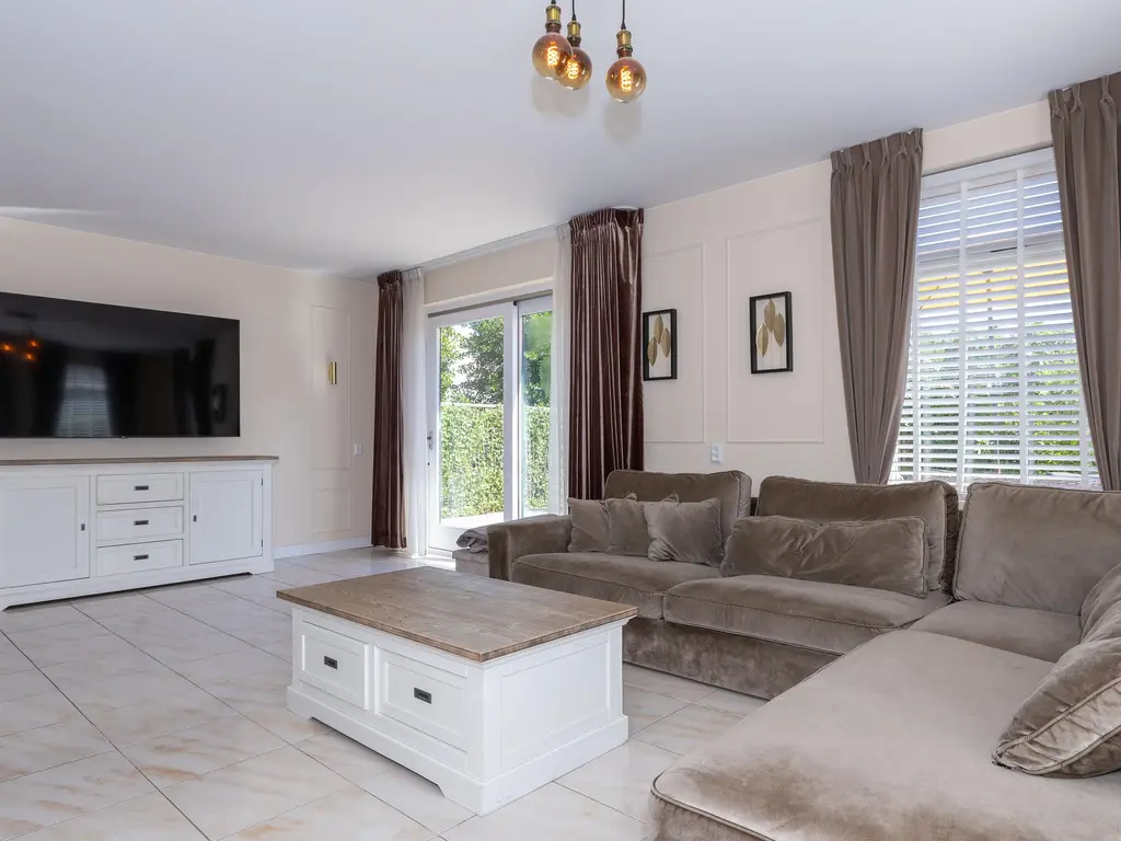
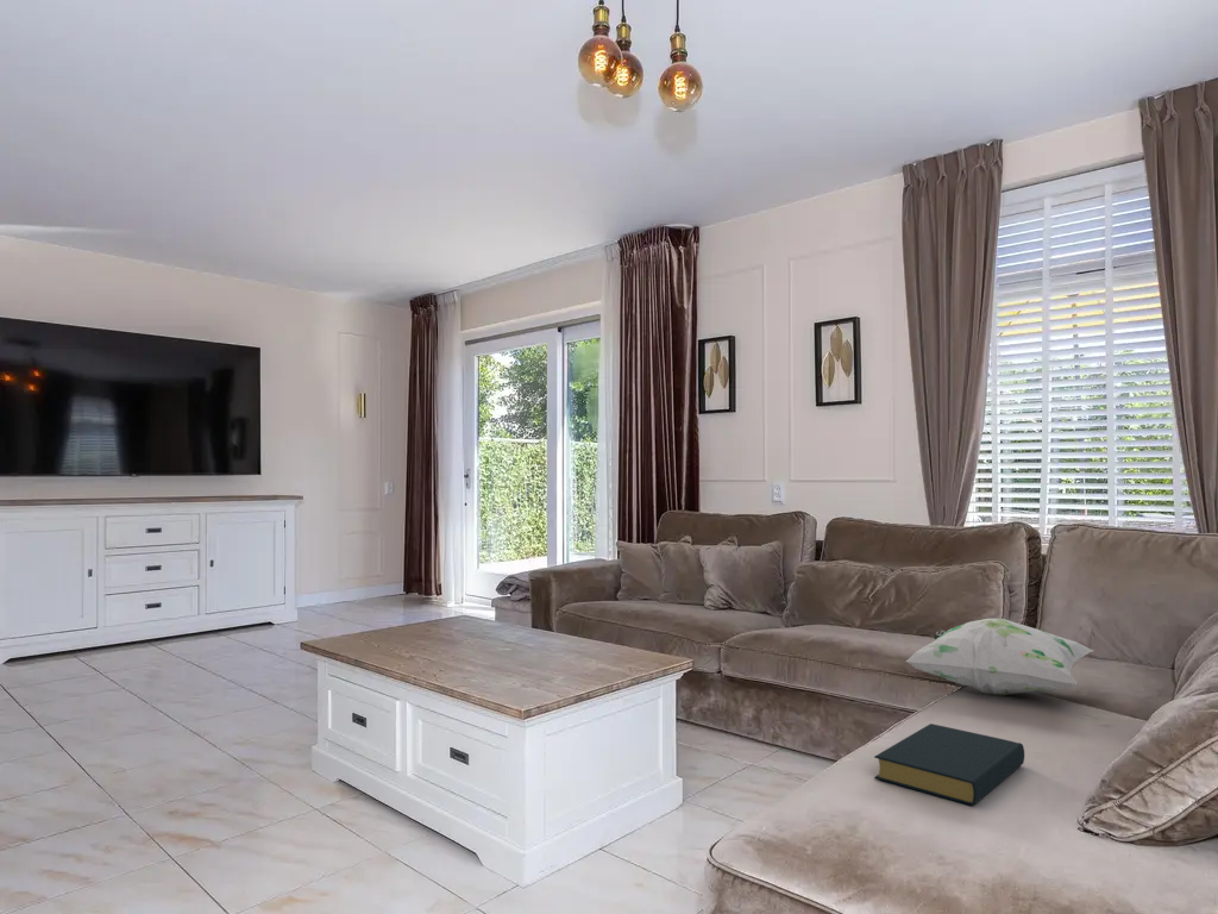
+ decorative pillow (996, 655)
+ hardback book (950, 760)
